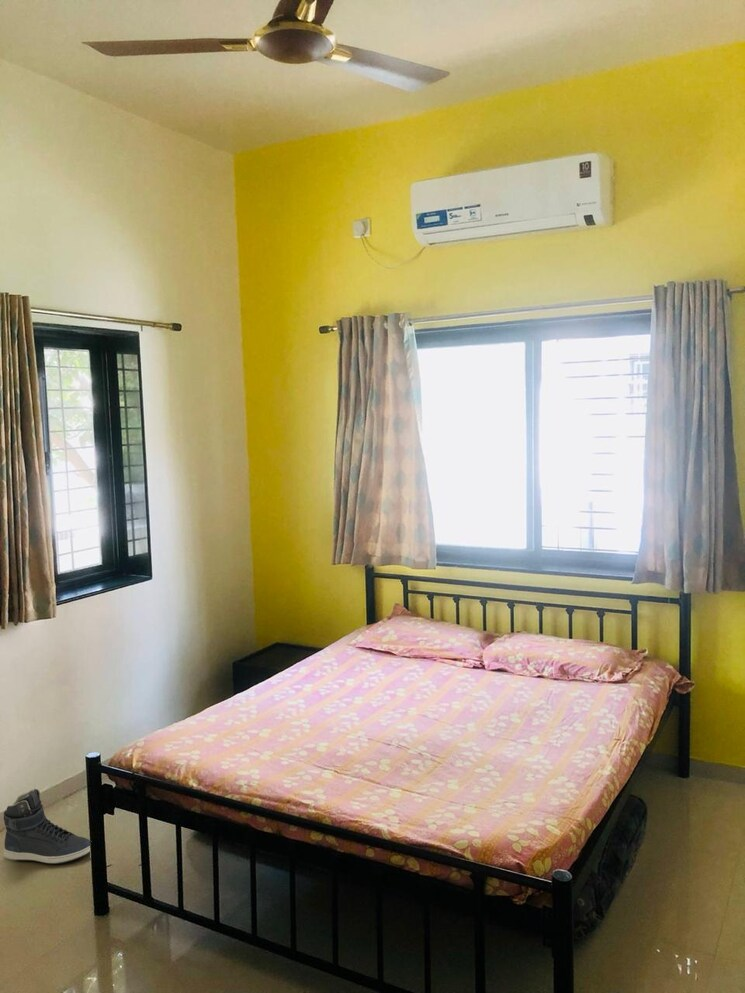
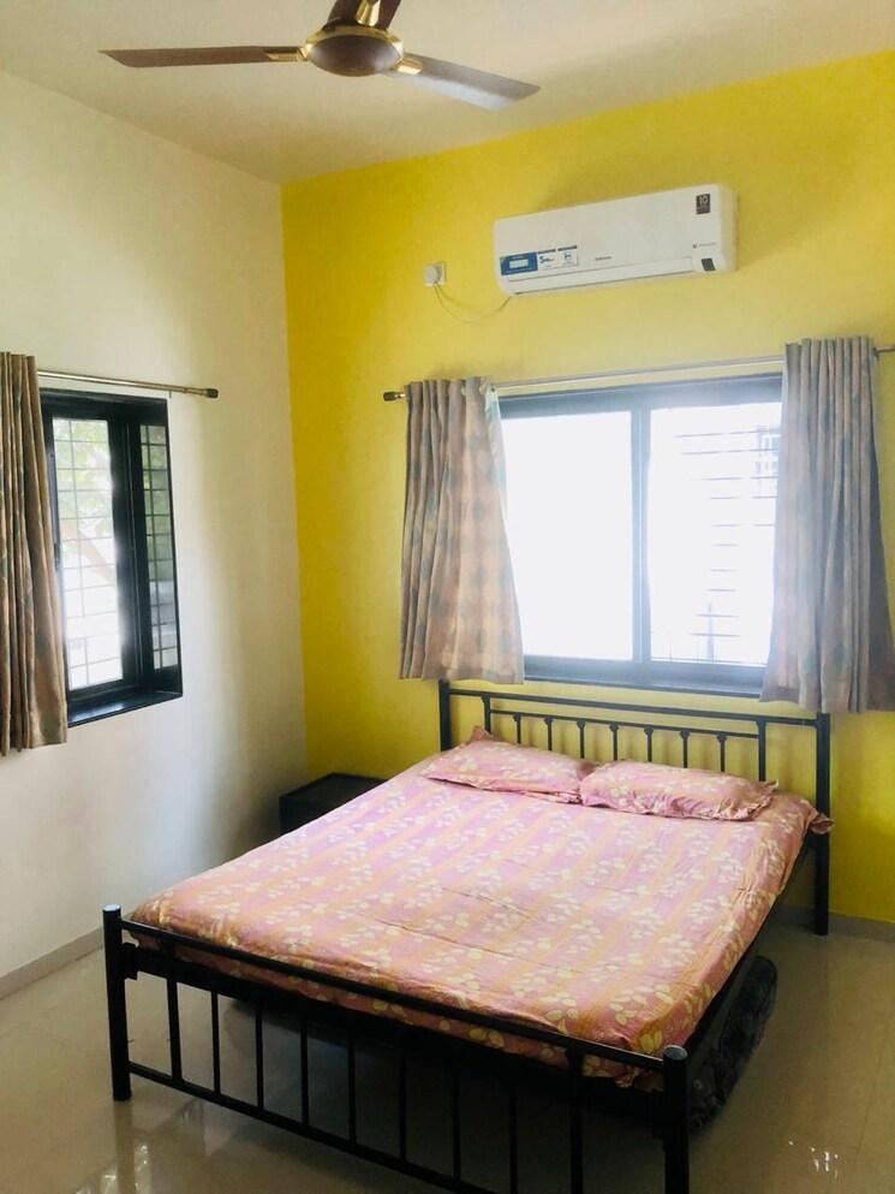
- sneaker (46, 823)
